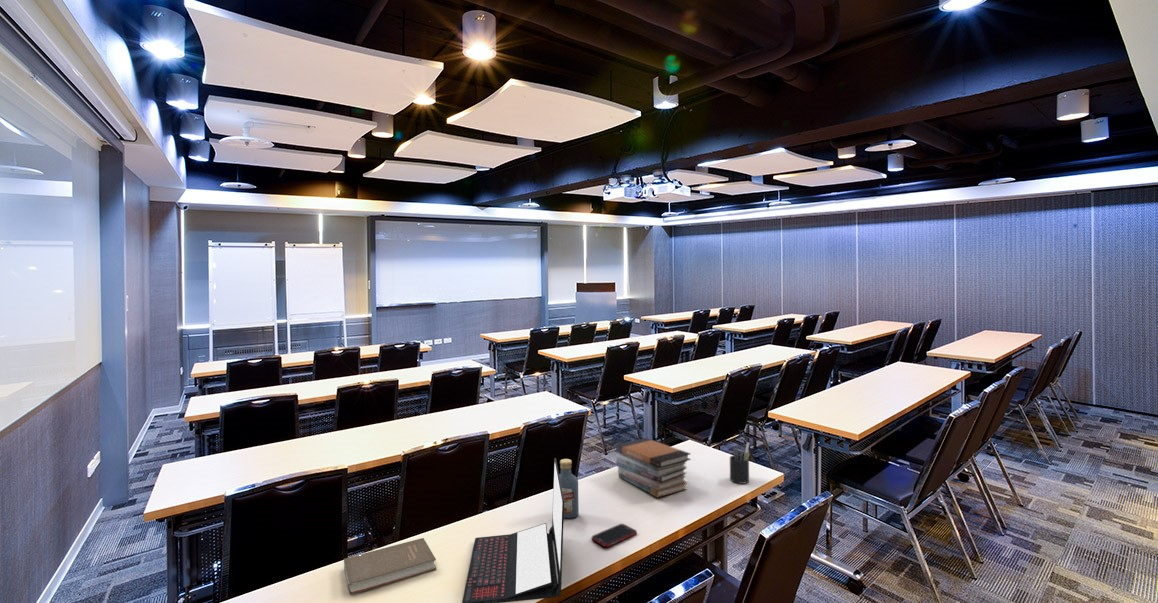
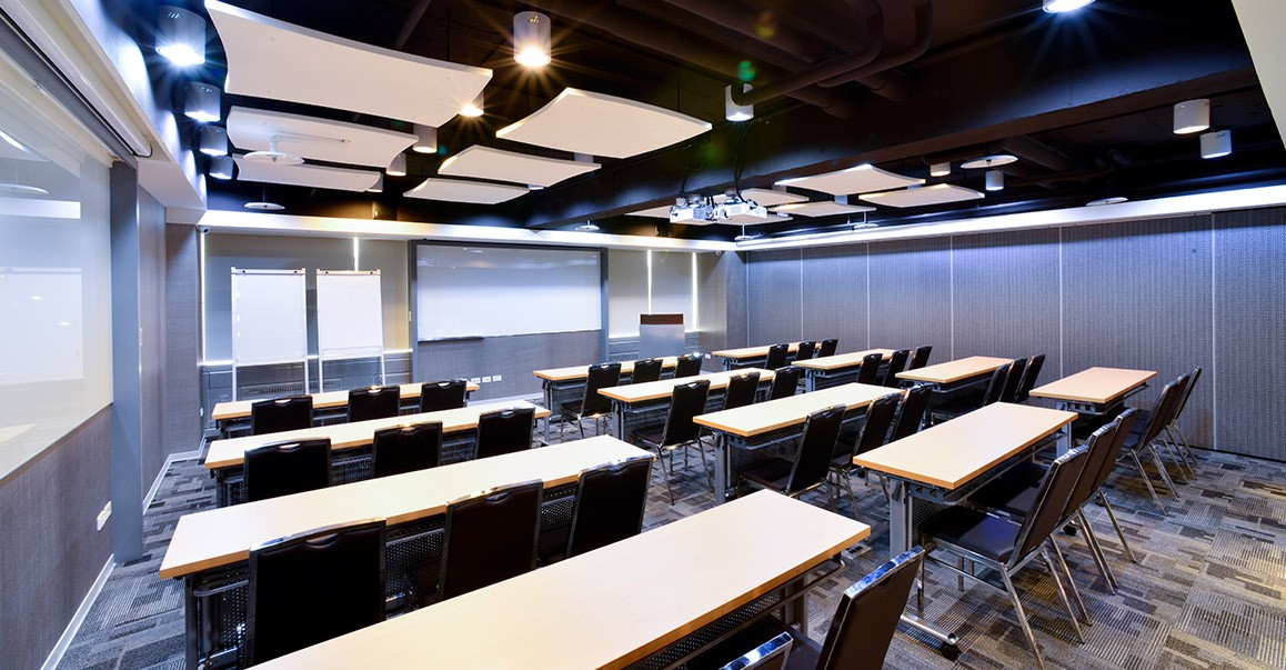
- book stack (651, 465)
- book (389, 563)
- cell phone (614, 535)
- pen holder (740, 461)
- laptop (516, 532)
- vodka (566, 487)
